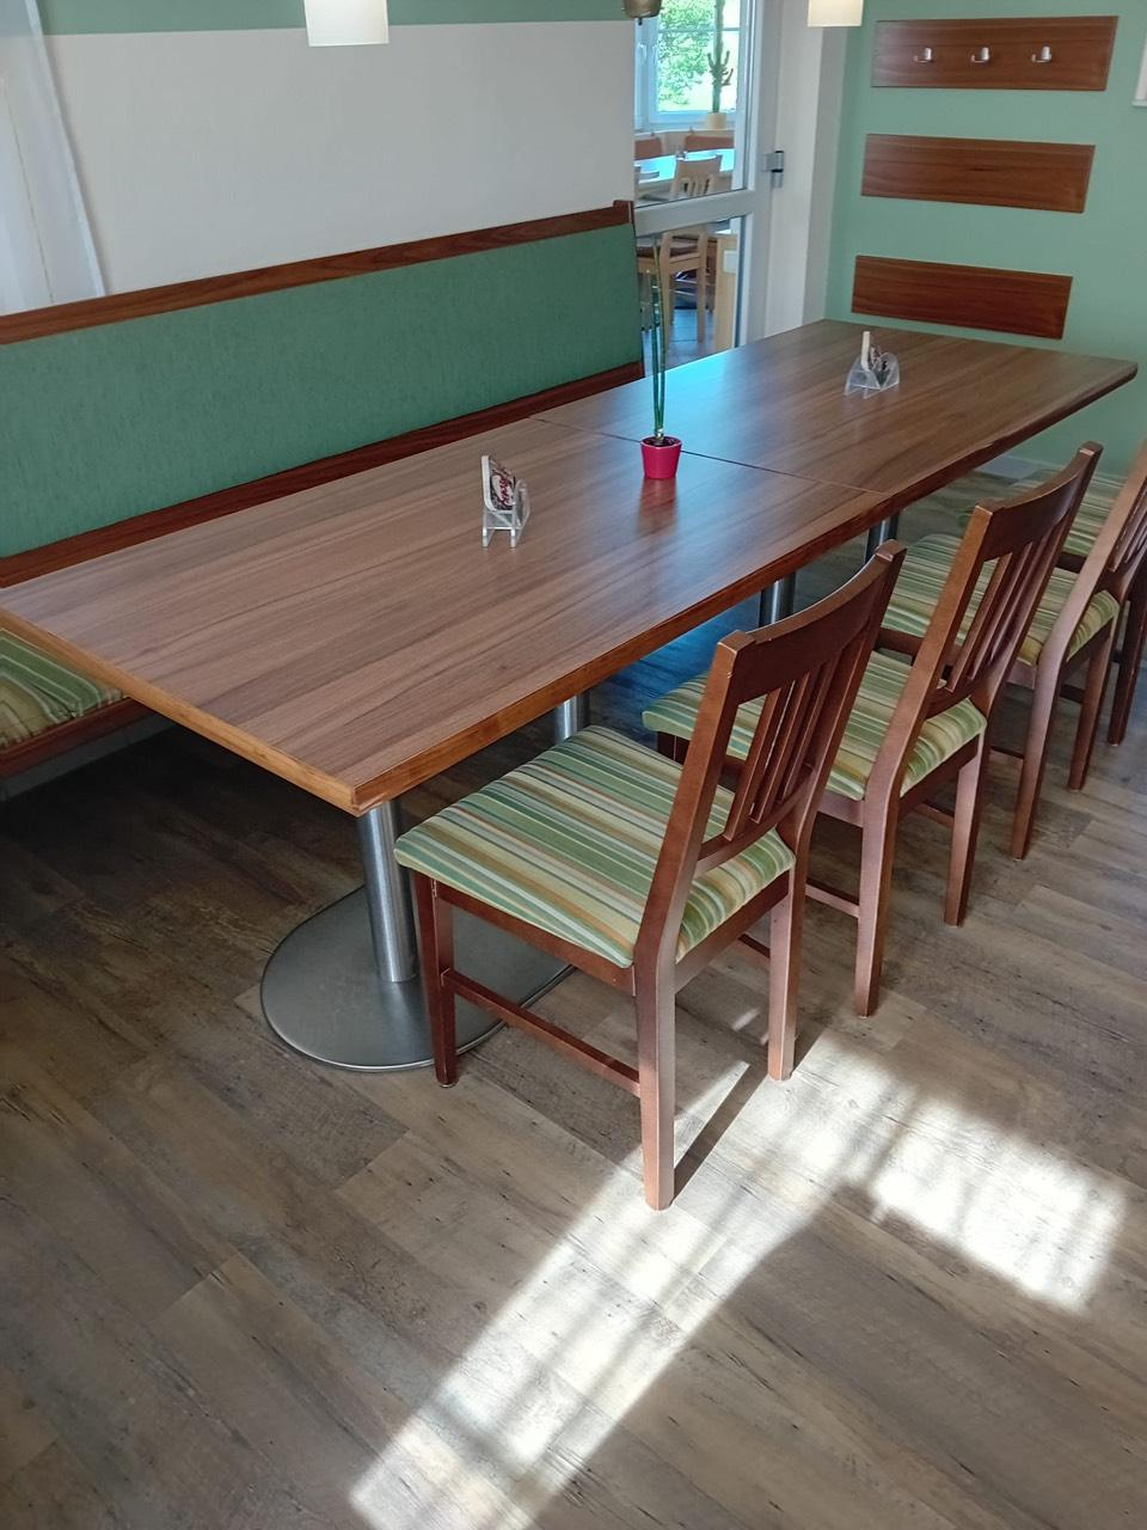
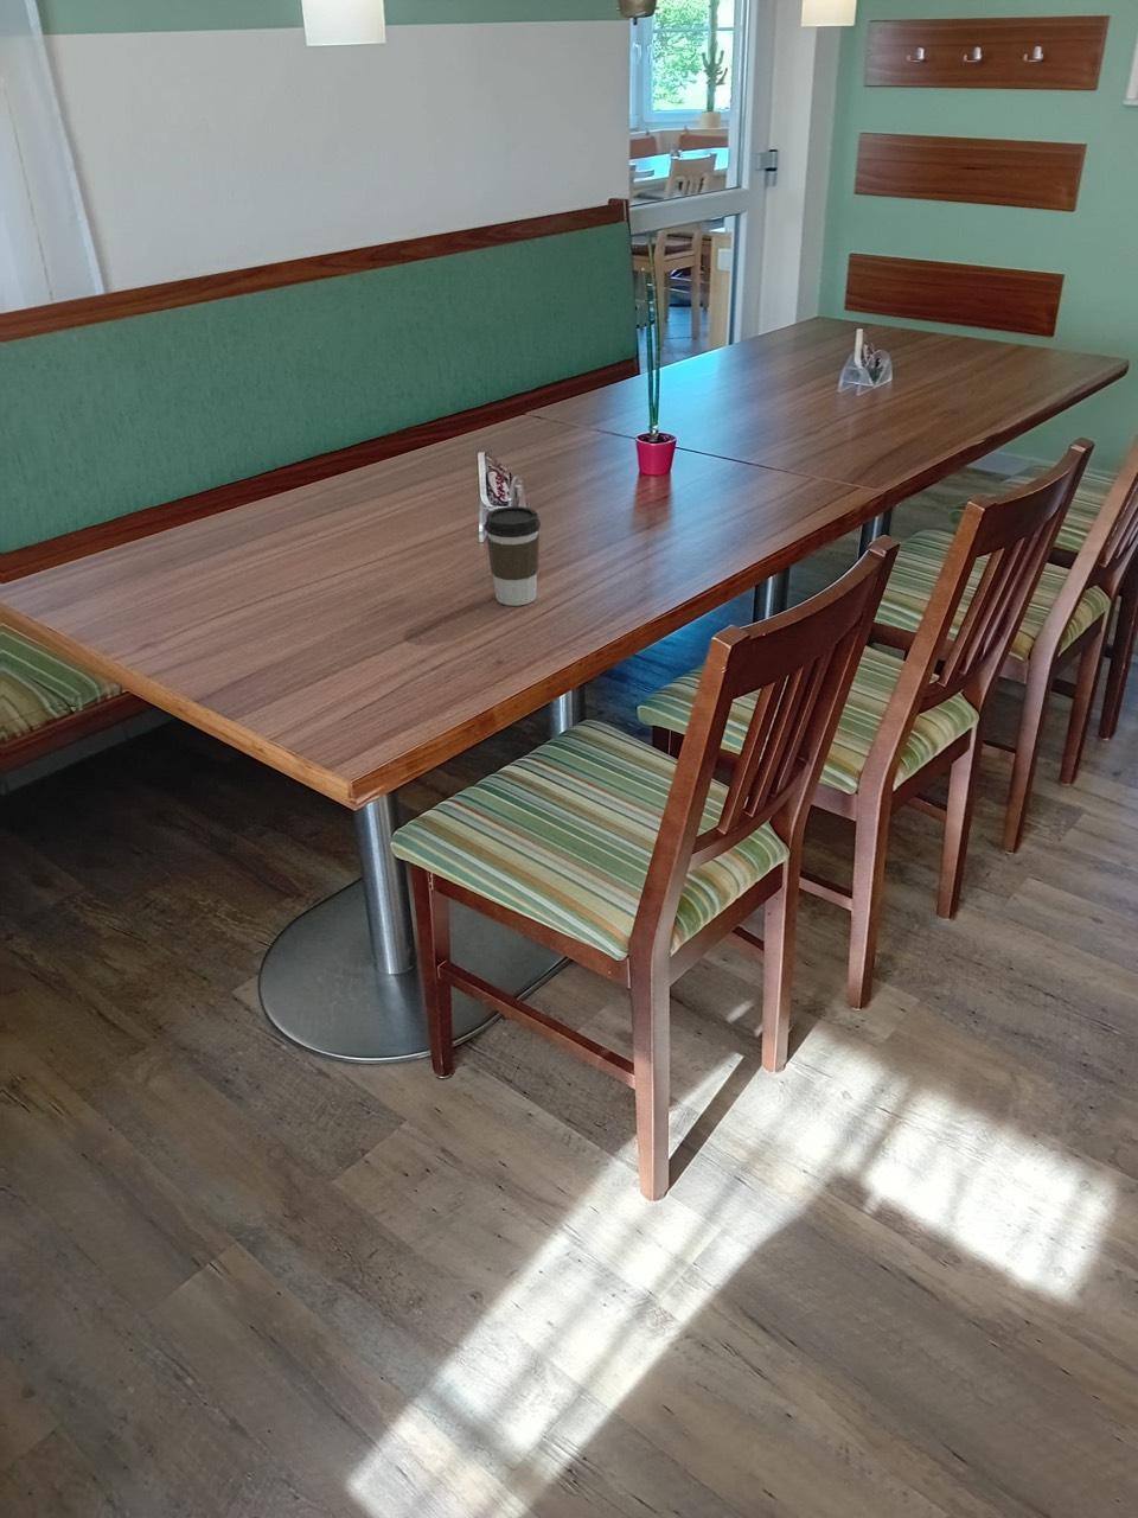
+ coffee cup (513, 556)
